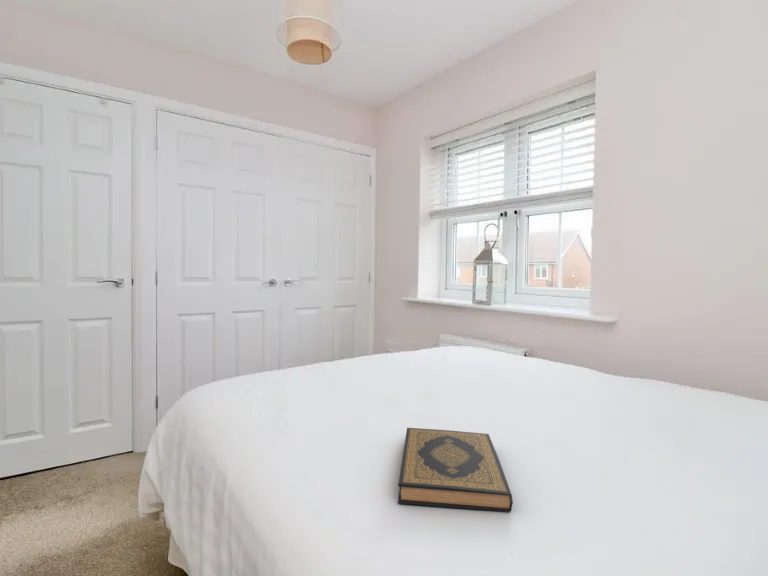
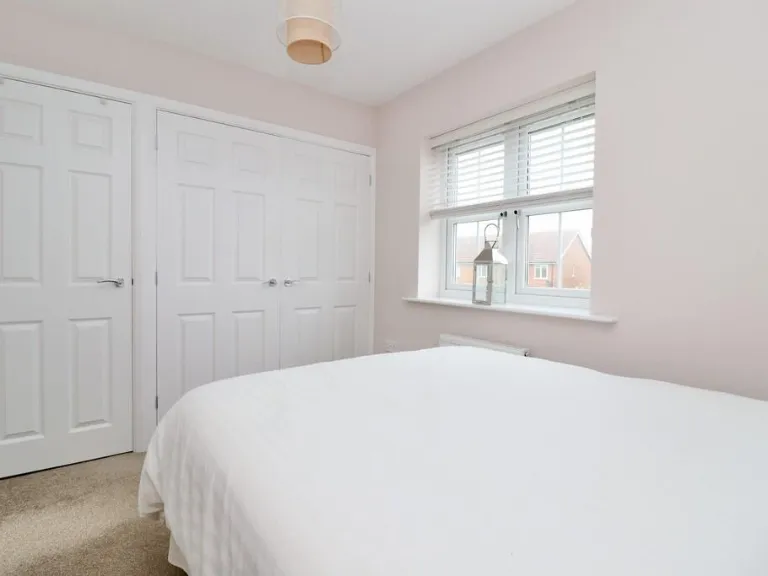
- hardback book (450, 462)
